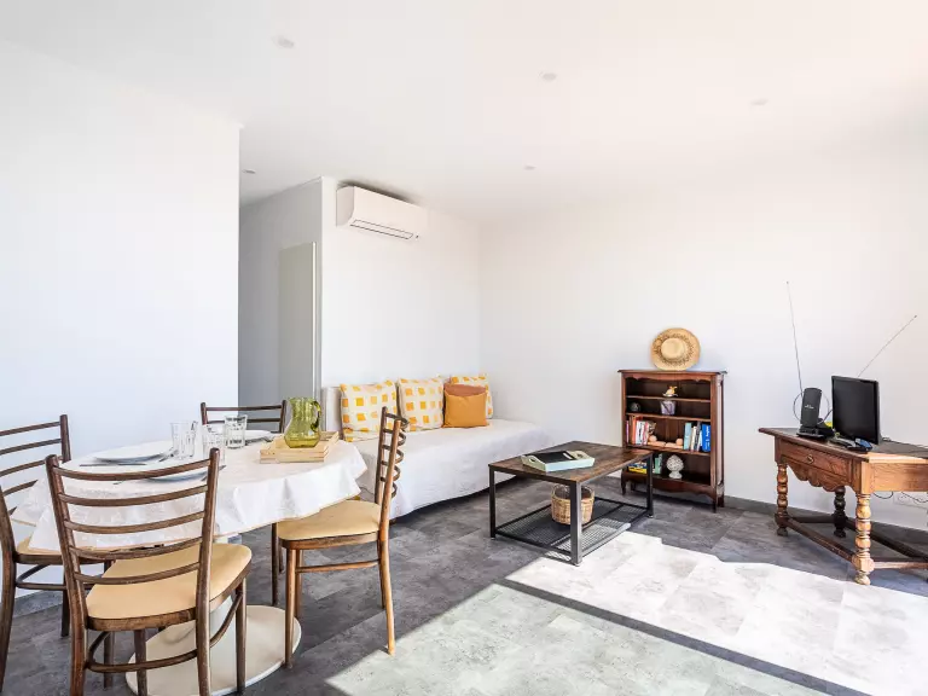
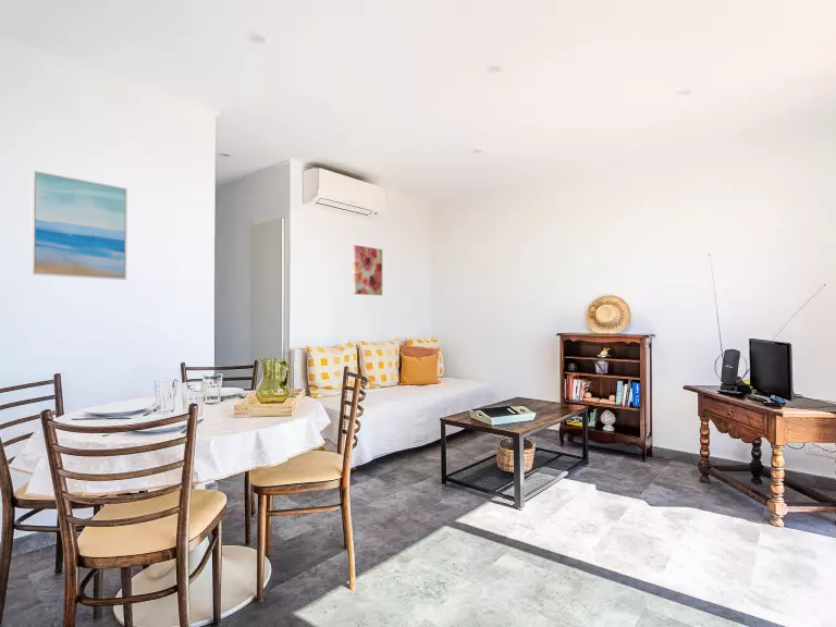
+ wall art (368, 271)
+ wall art (82, 229)
